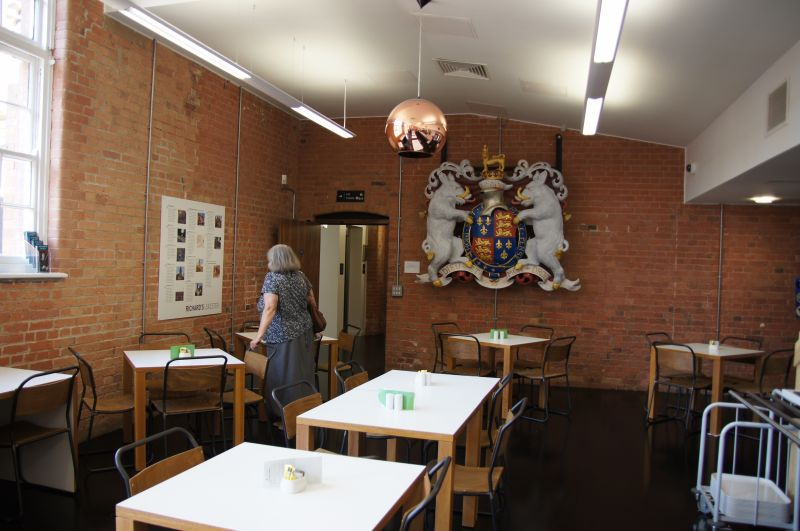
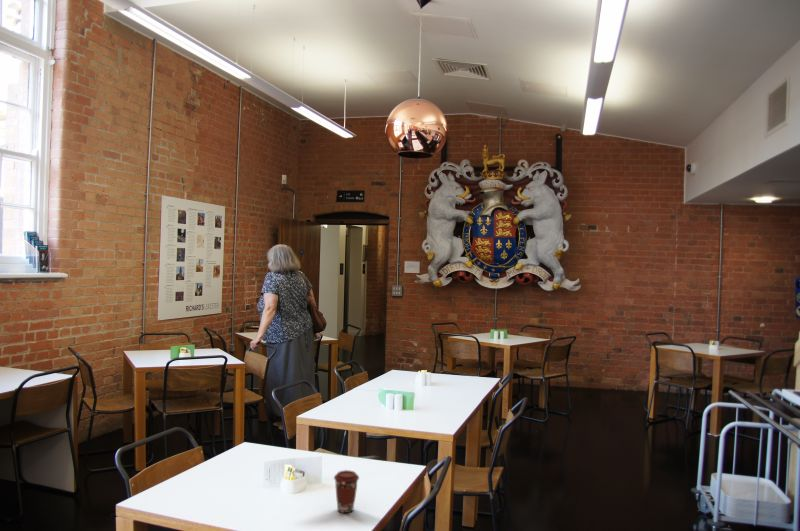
+ coffee cup (346, 491)
